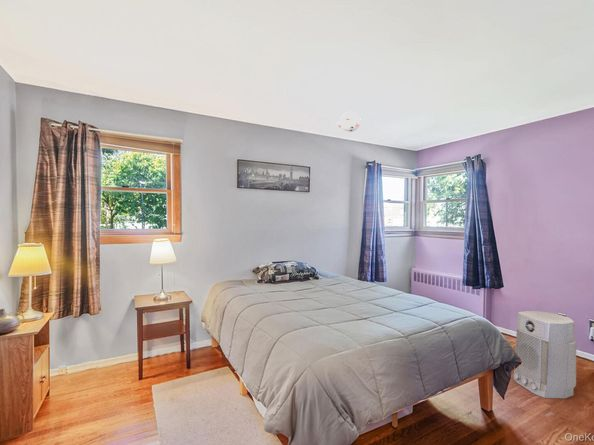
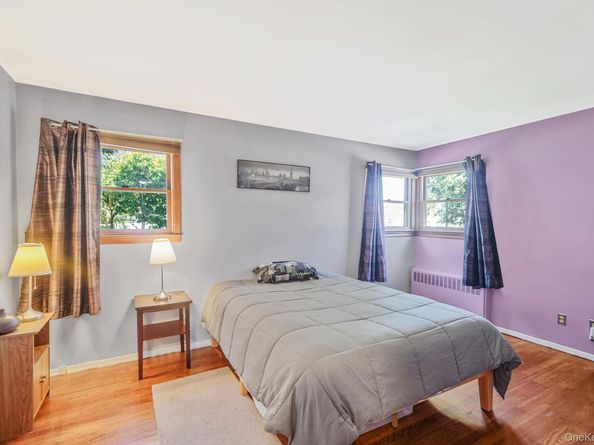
- air purifier (545, 351)
- ceiling light (348, 121)
